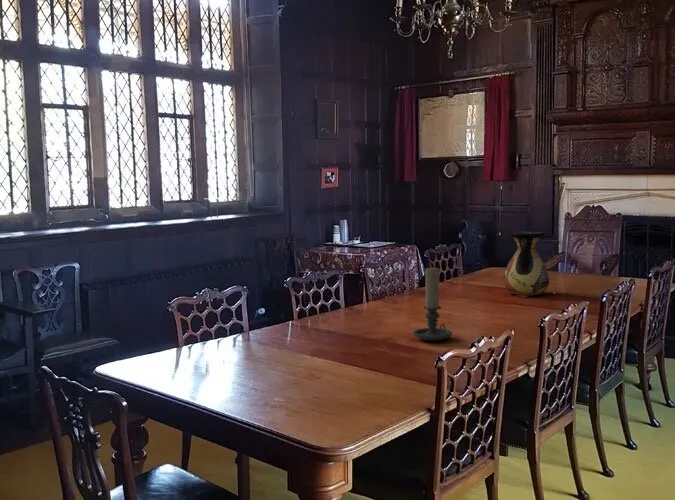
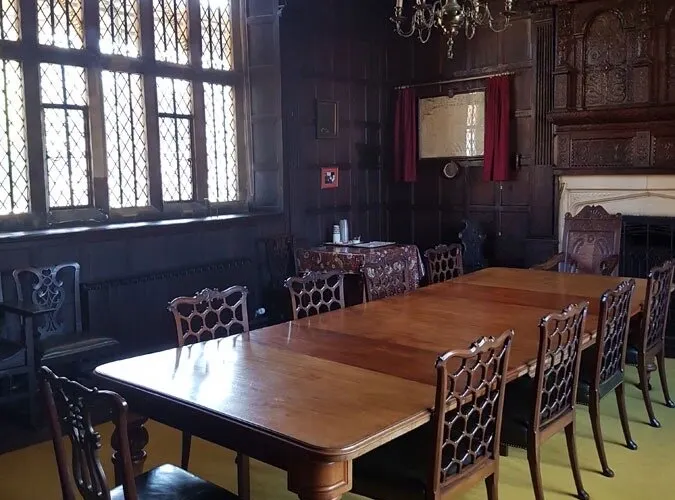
- vase (525, 262)
- candle holder (434, 302)
